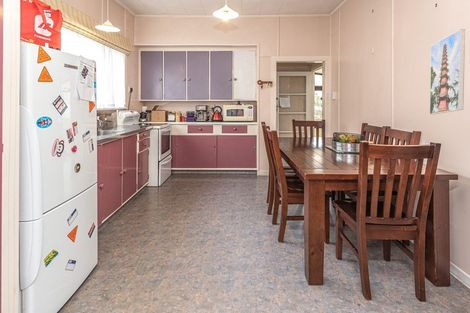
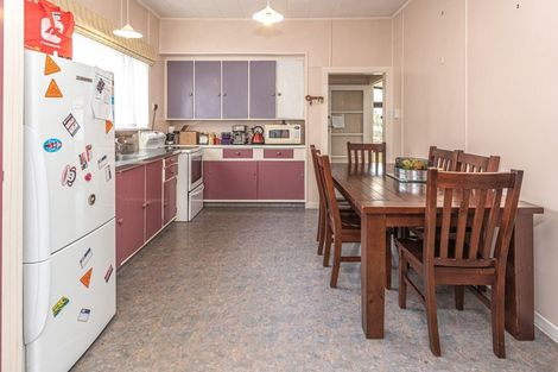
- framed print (446, 75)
